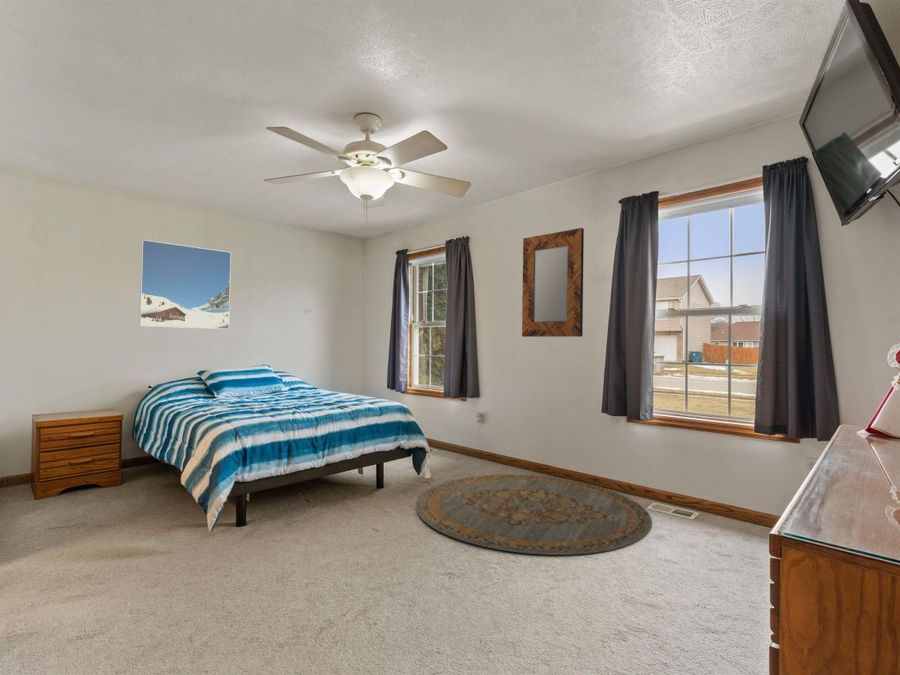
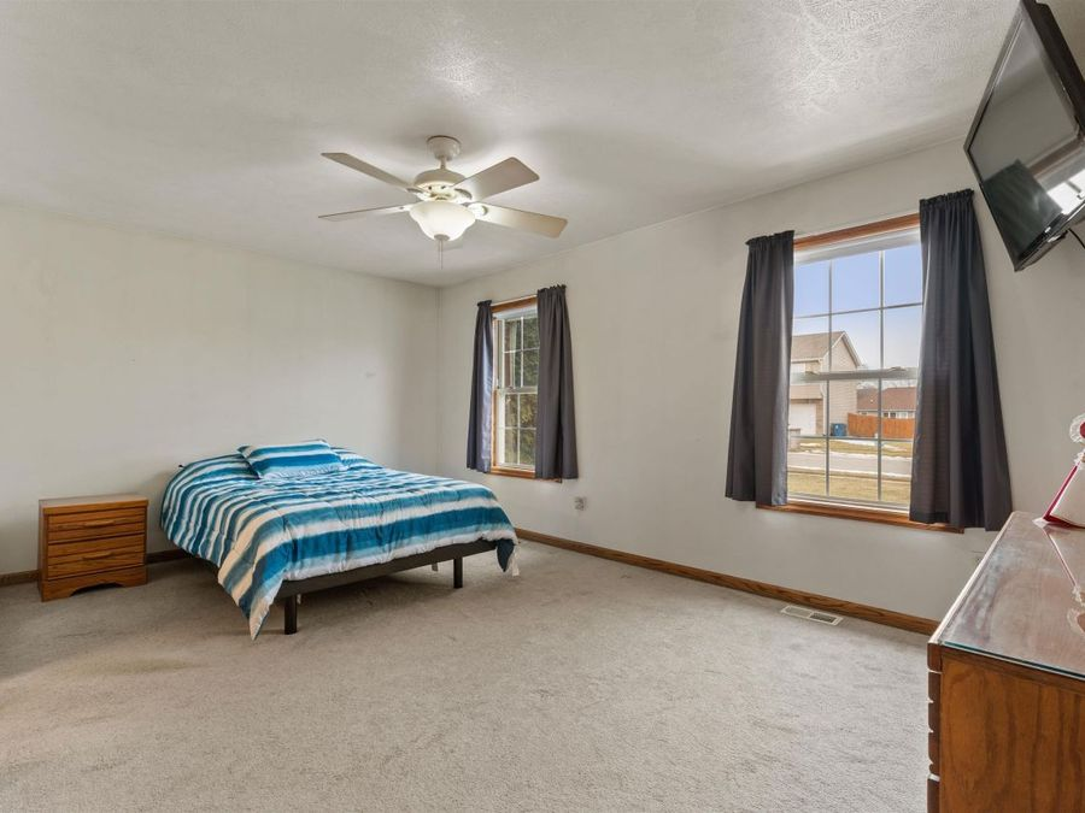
- home mirror (551, 285)
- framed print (187, 286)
- rug (529, 505)
